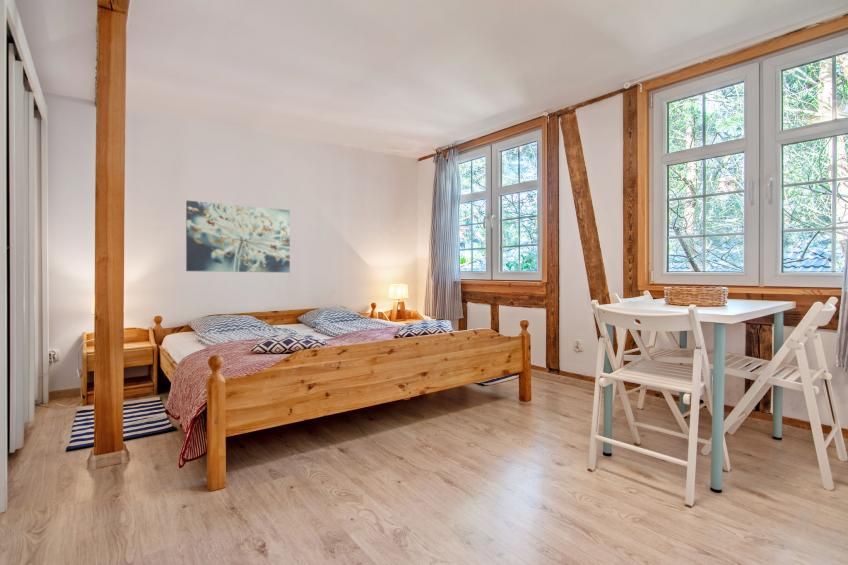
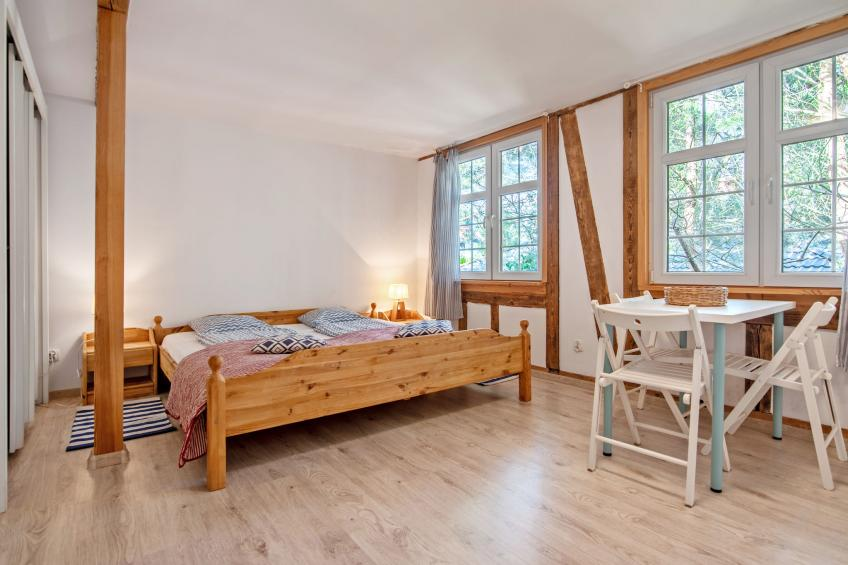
- wall art (241, 238)
